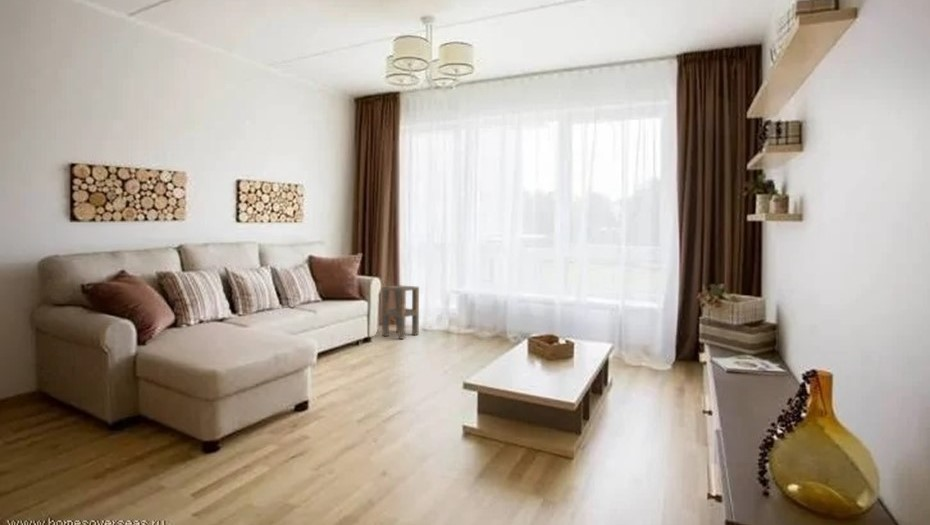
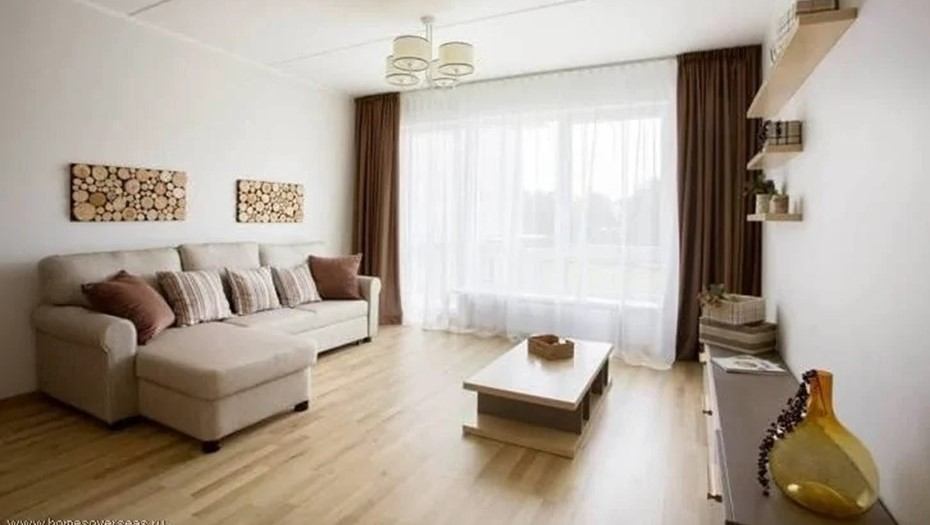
- side table (400, 311)
